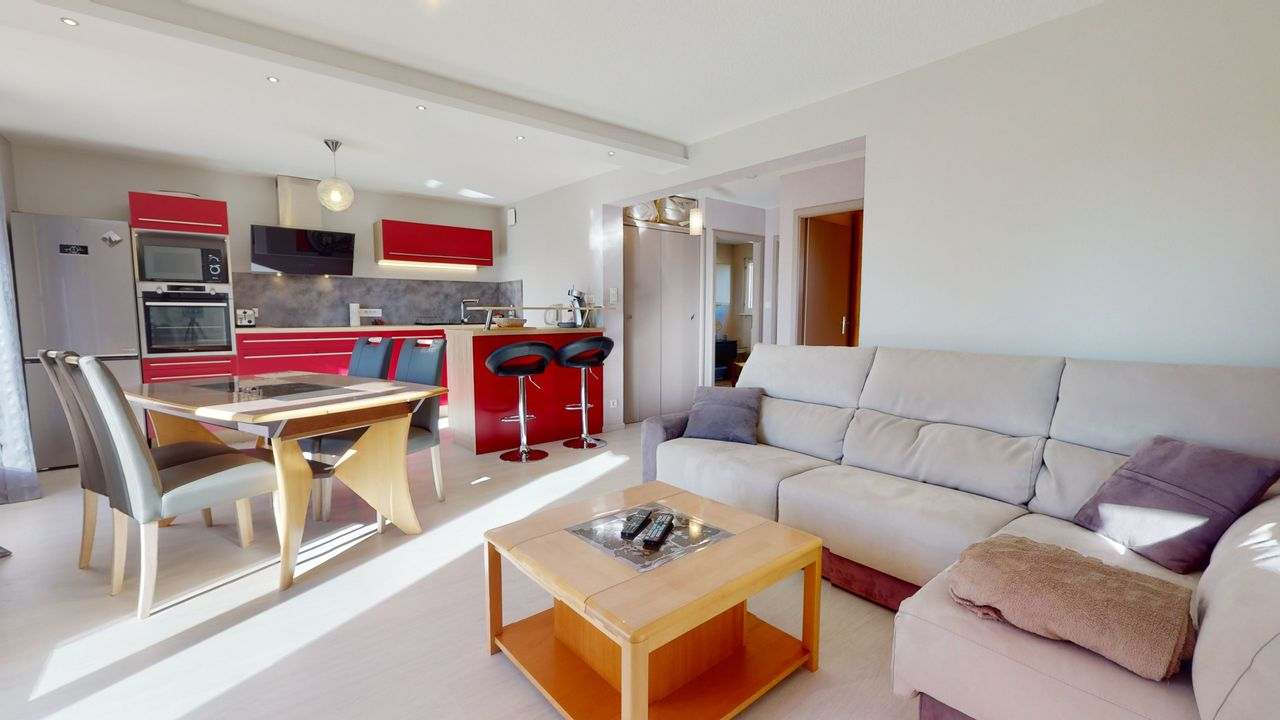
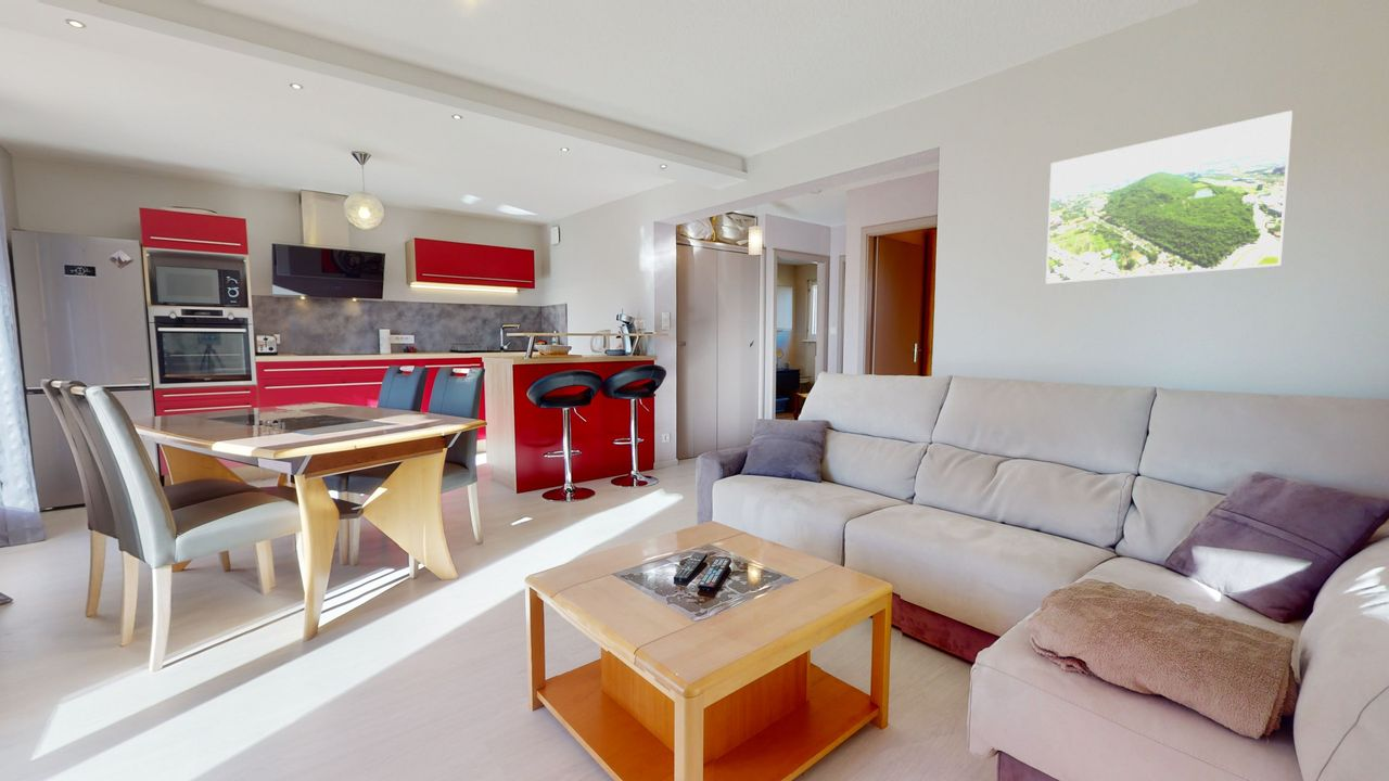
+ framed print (1152, 208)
